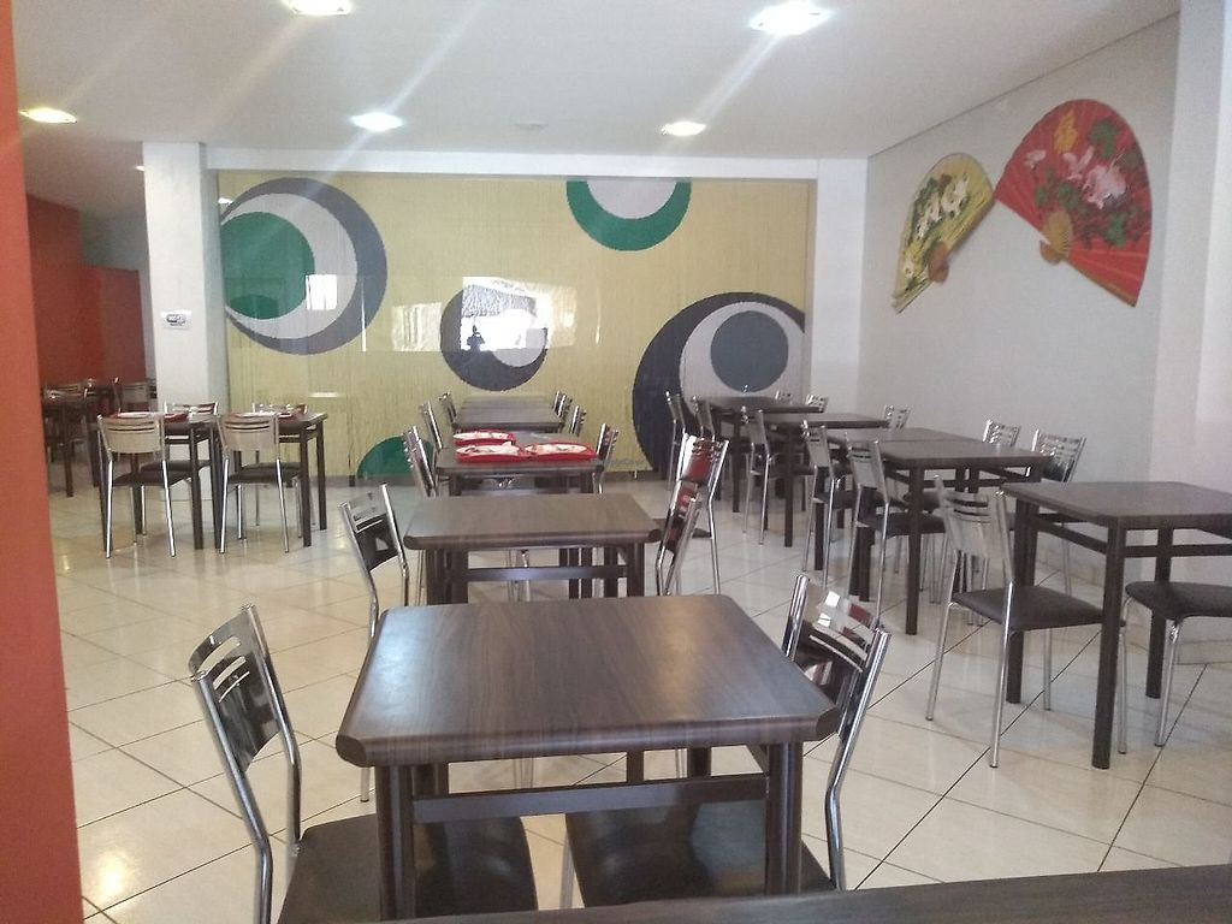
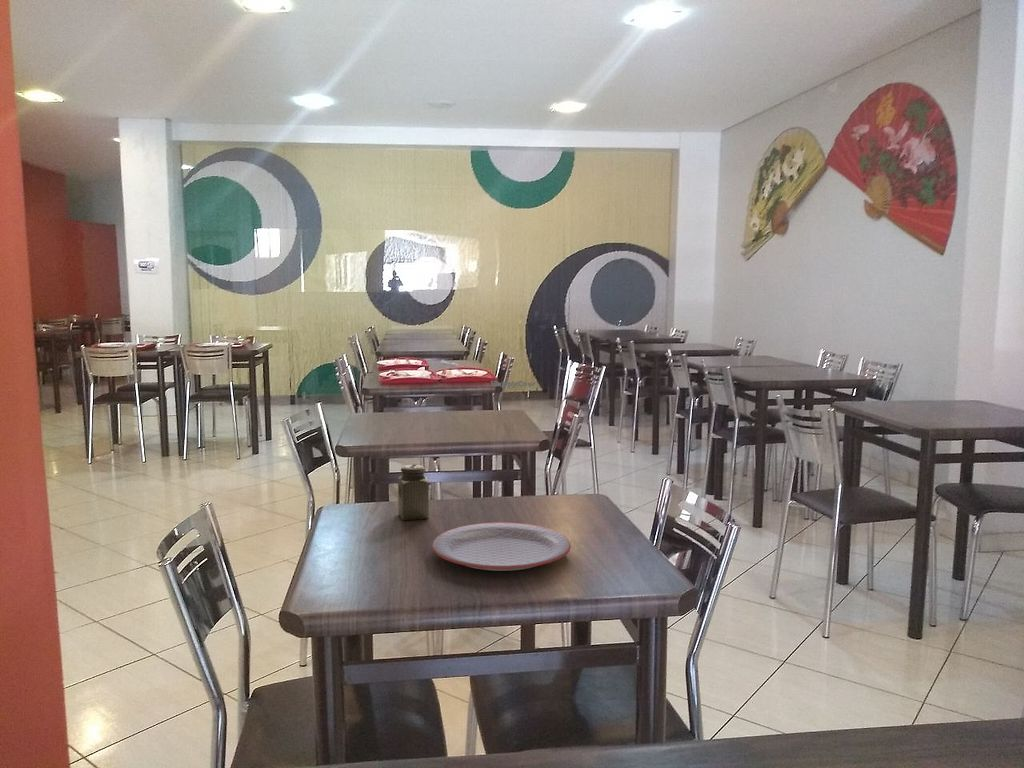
+ plate (501, 548)
+ salt shaker (413, 490)
